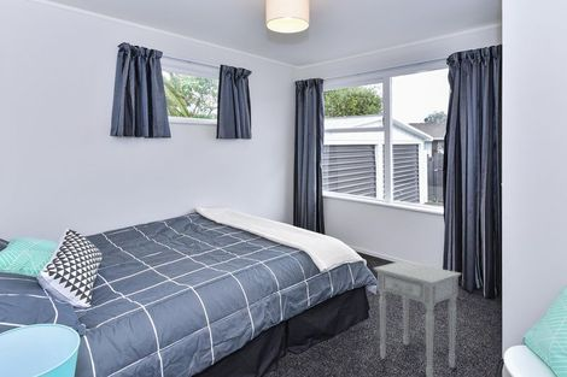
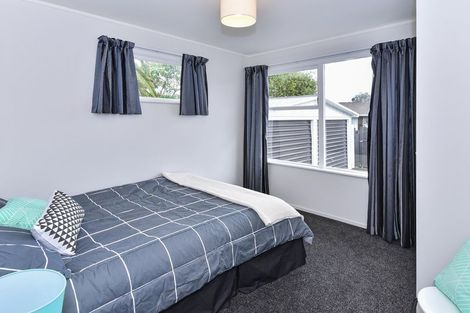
- nightstand (408, 317)
